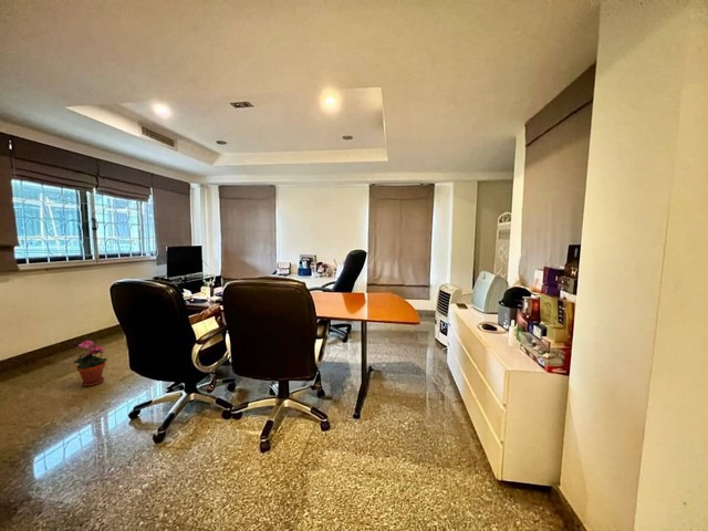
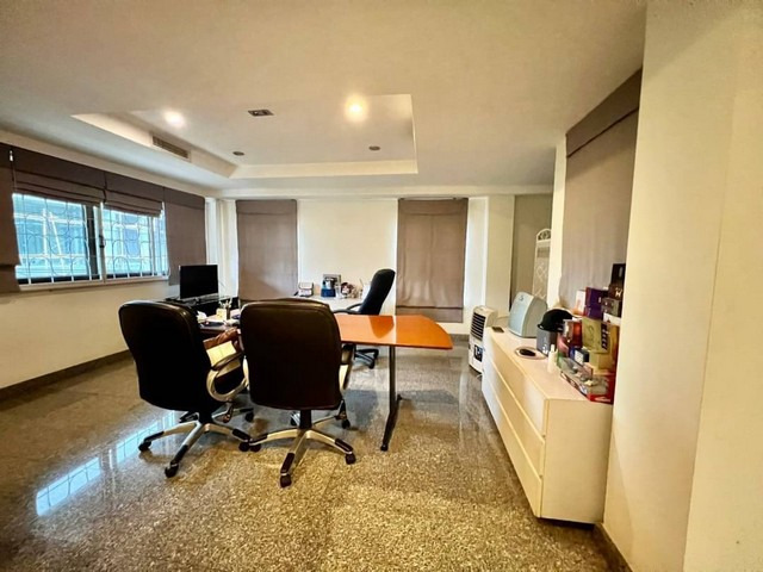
- potted plant (91, 361)
